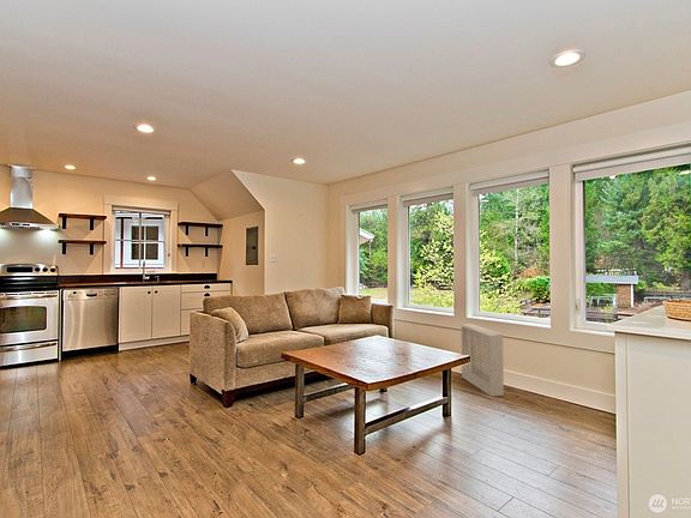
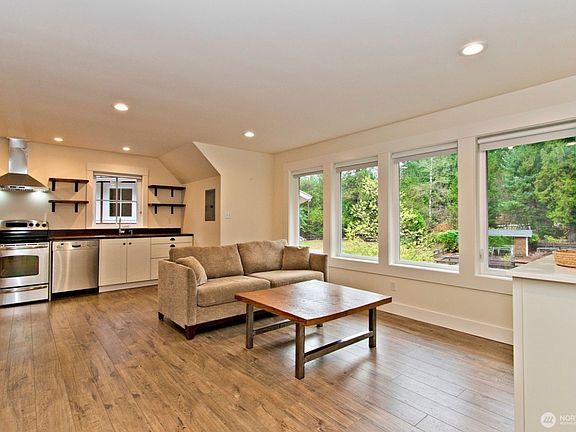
- air filter (479, 356)
